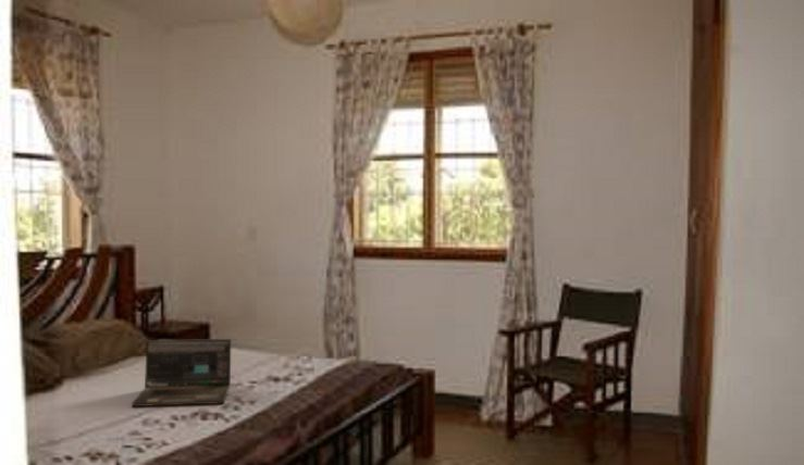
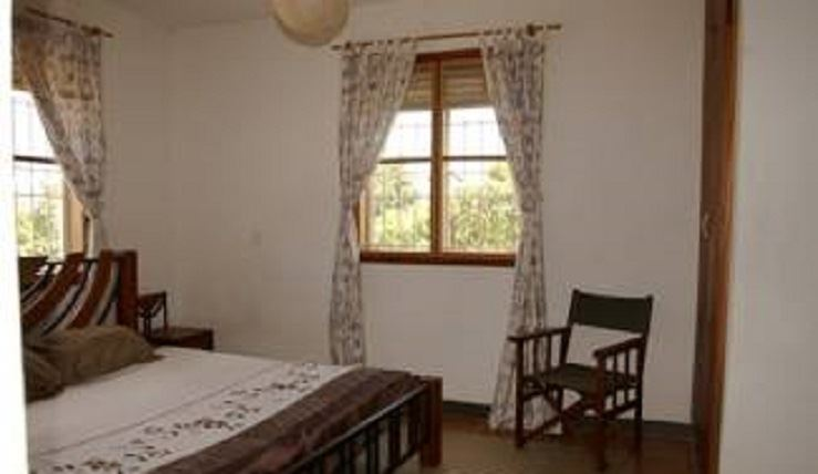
- laptop (184, 370)
